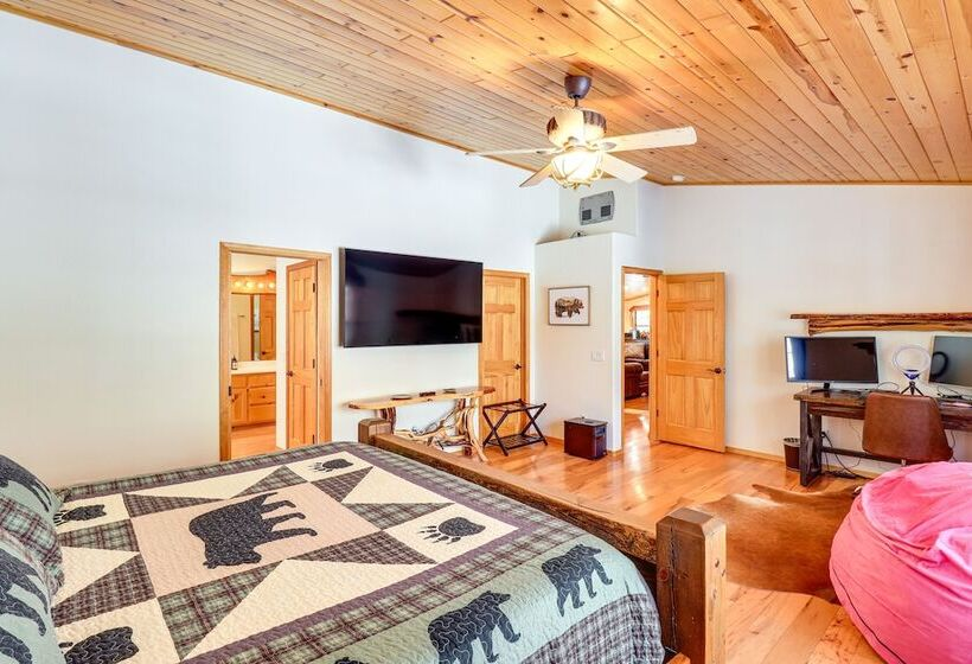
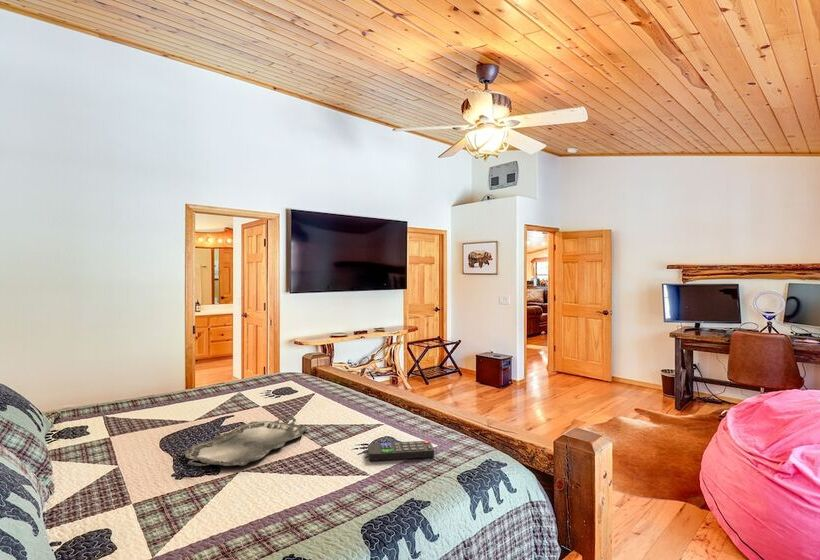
+ serving tray (249, 440)
+ remote control (400, 449)
